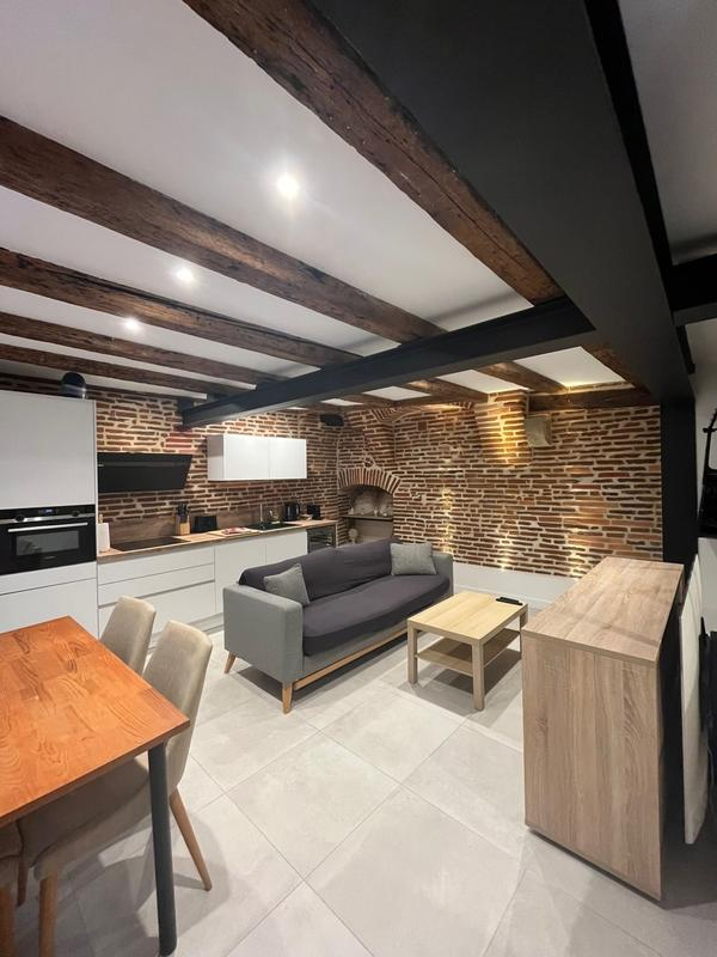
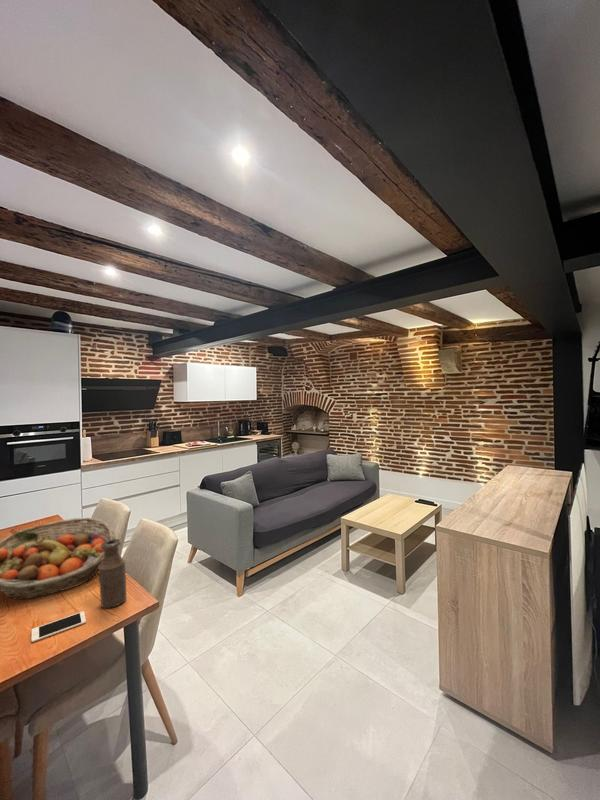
+ fruit basket (54, 555)
+ cell phone (59, 625)
+ bottle (112, 572)
